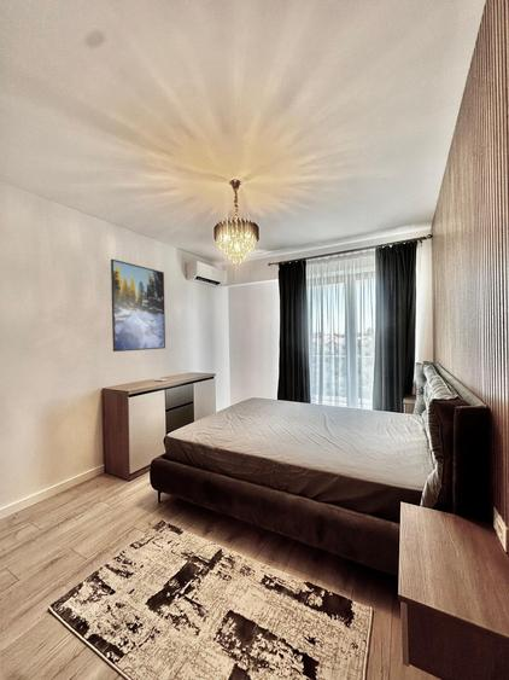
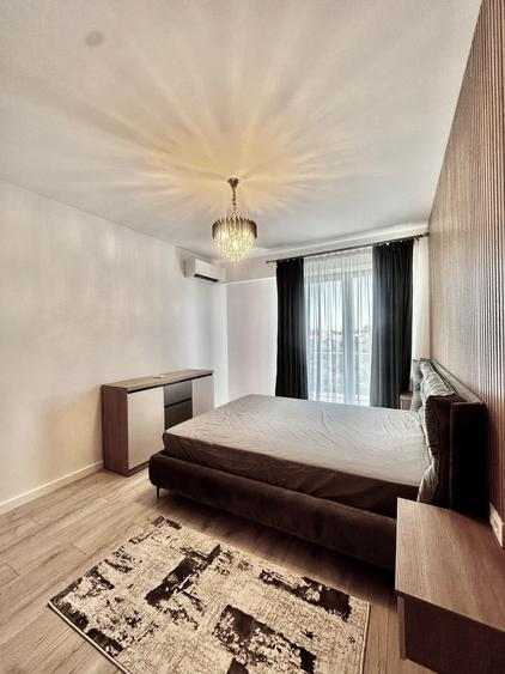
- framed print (140, 308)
